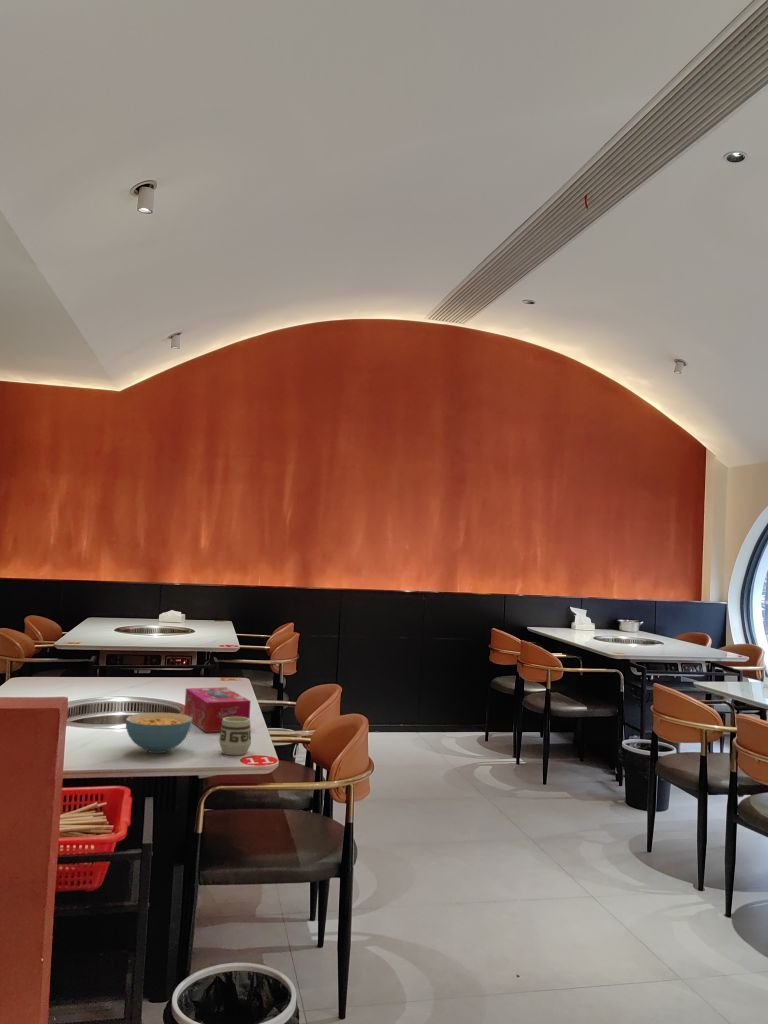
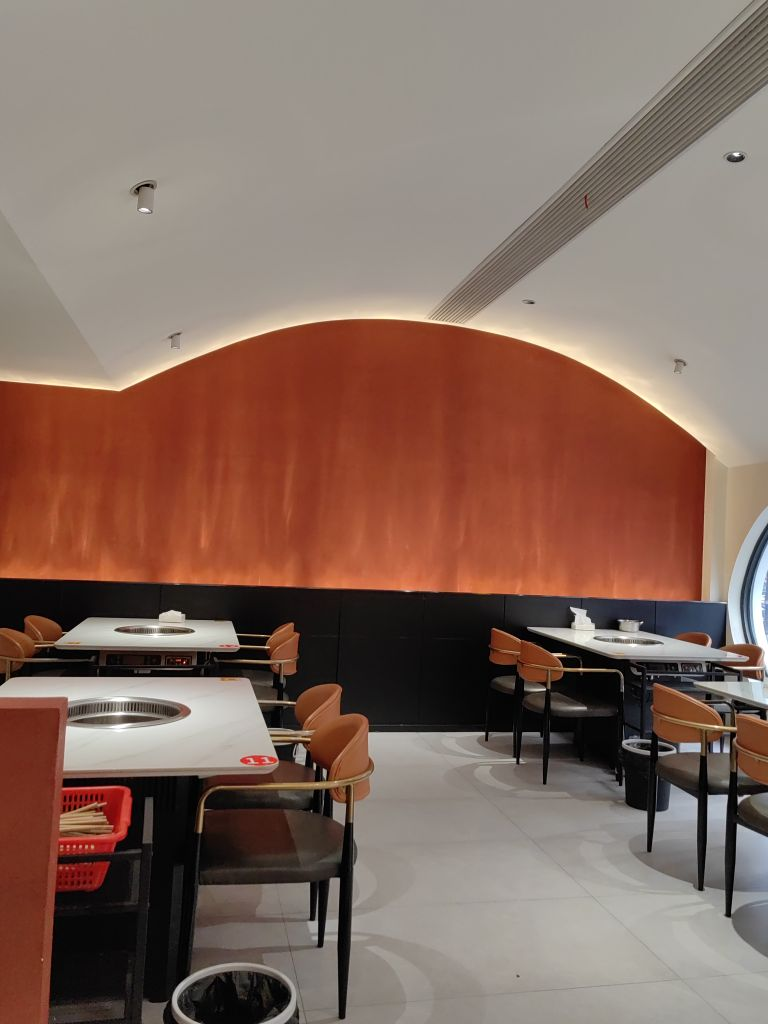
- cup (235, 735)
- cereal bowl (158, 734)
- tissue box (216, 708)
